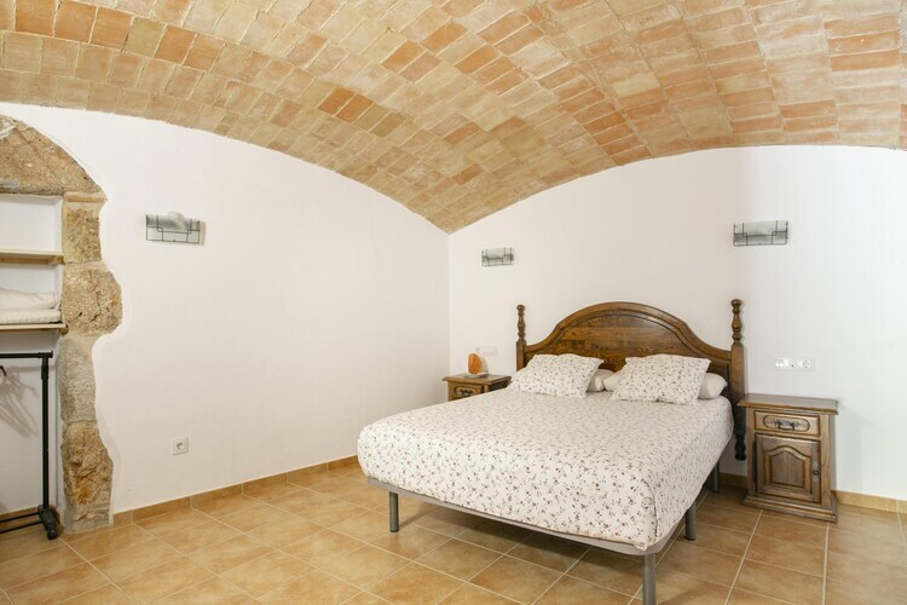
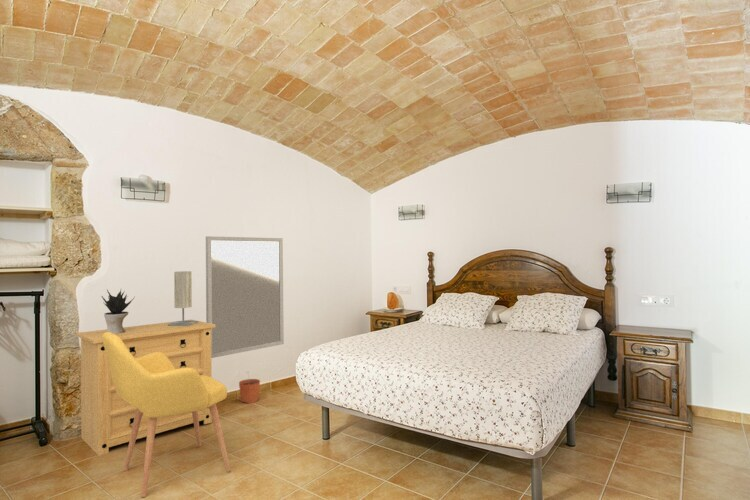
+ potted plant (117, 310)
+ plant pot (249, 386)
+ chair (165, 399)
+ home mirror (247, 293)
+ table lamp (183, 297)
+ dresser (141, 356)
